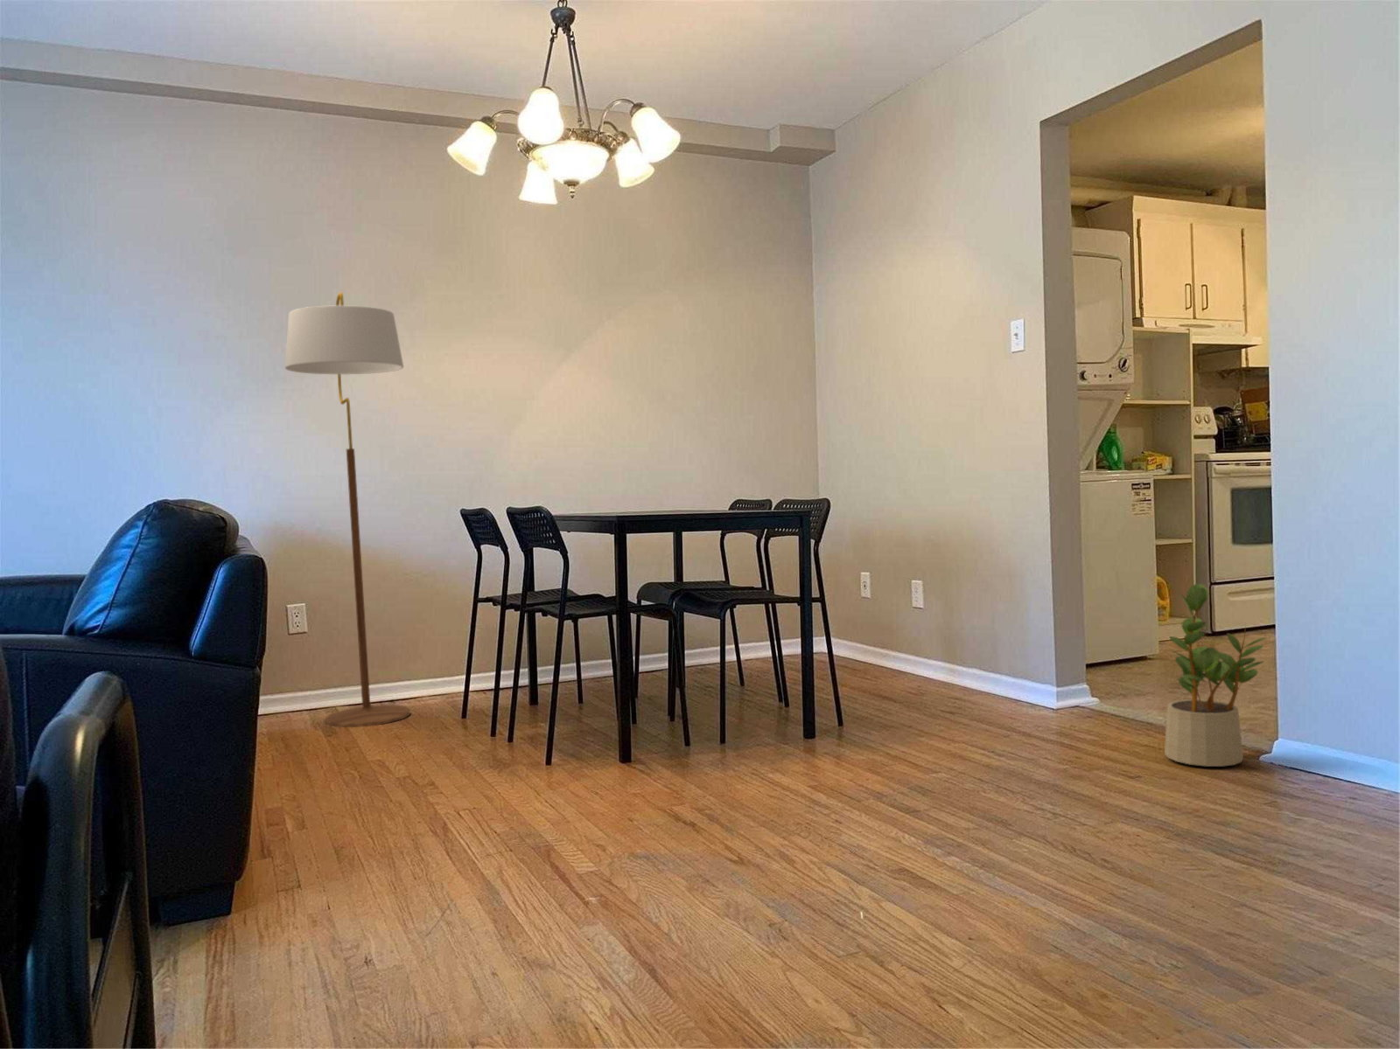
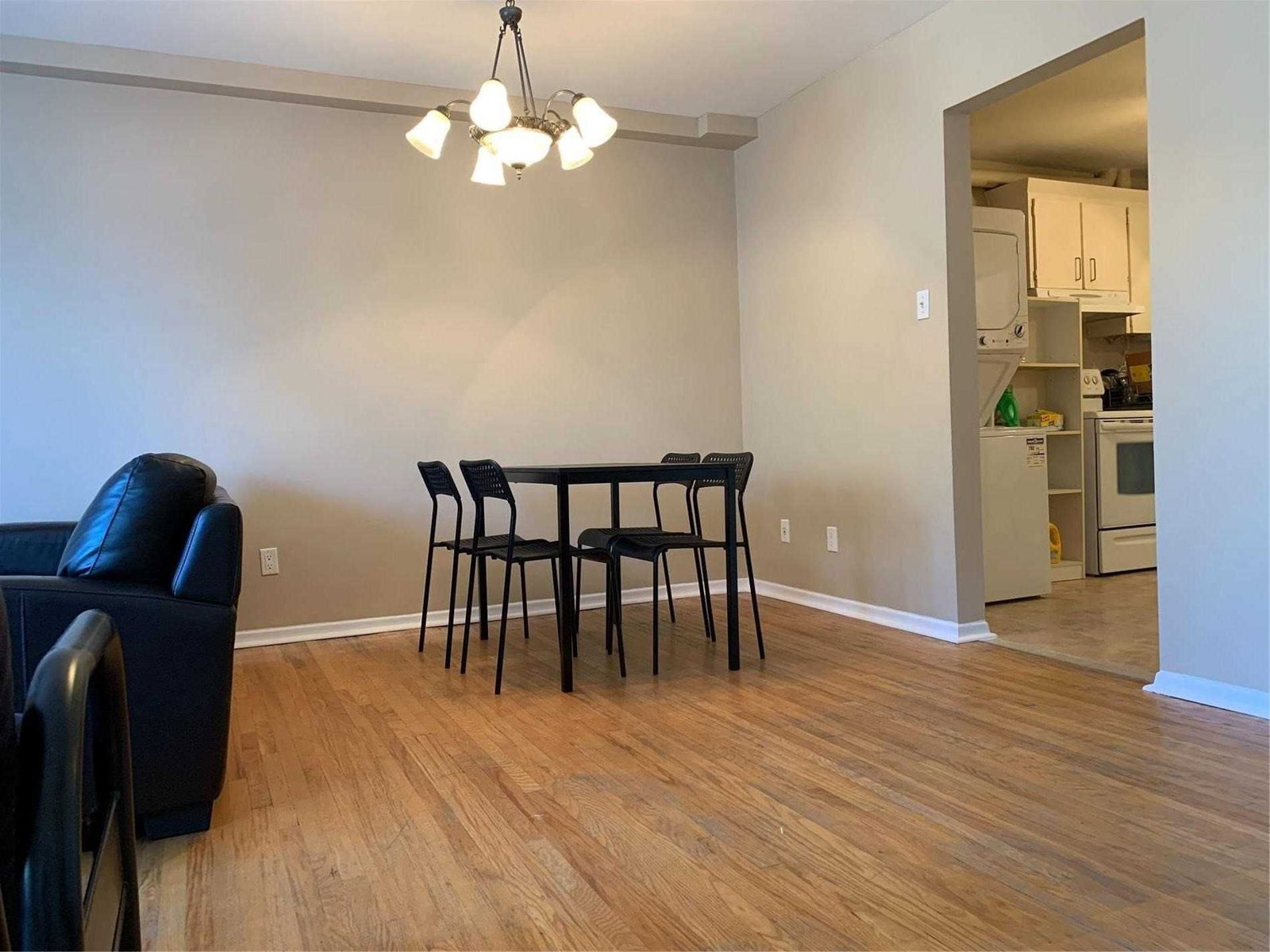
- potted plant (1213, 671)
- floor lamp (353, 506)
